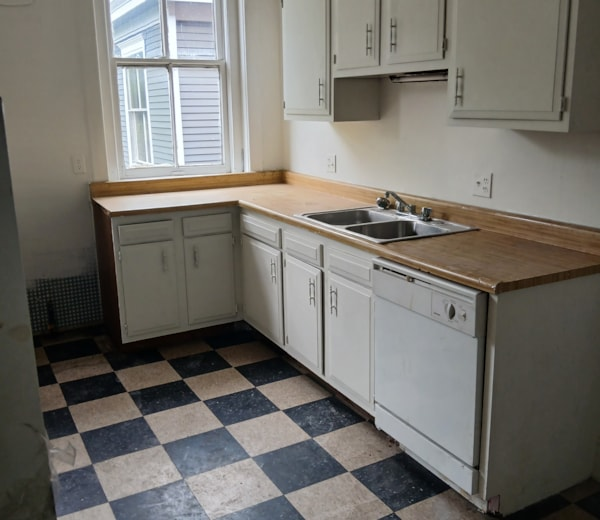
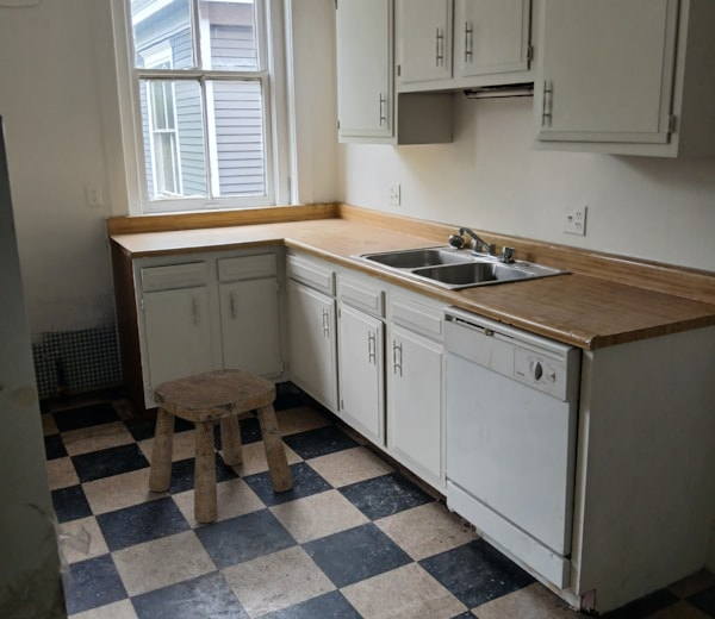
+ stool (213, 438)
